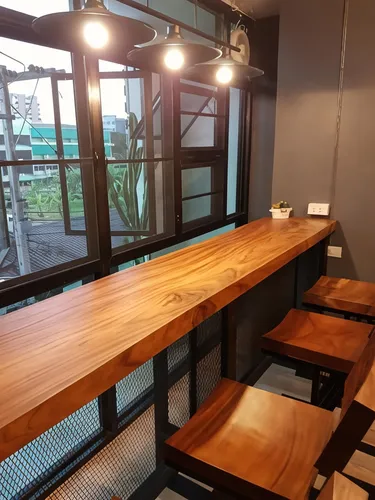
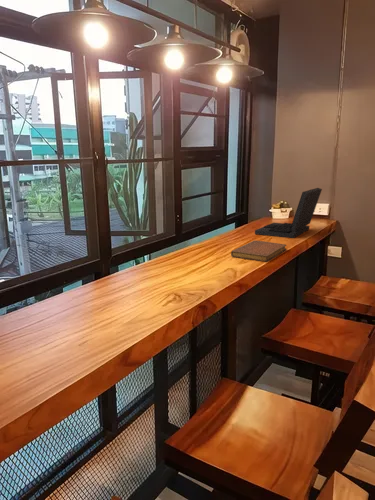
+ notebook (259, 250)
+ laptop (295, 213)
